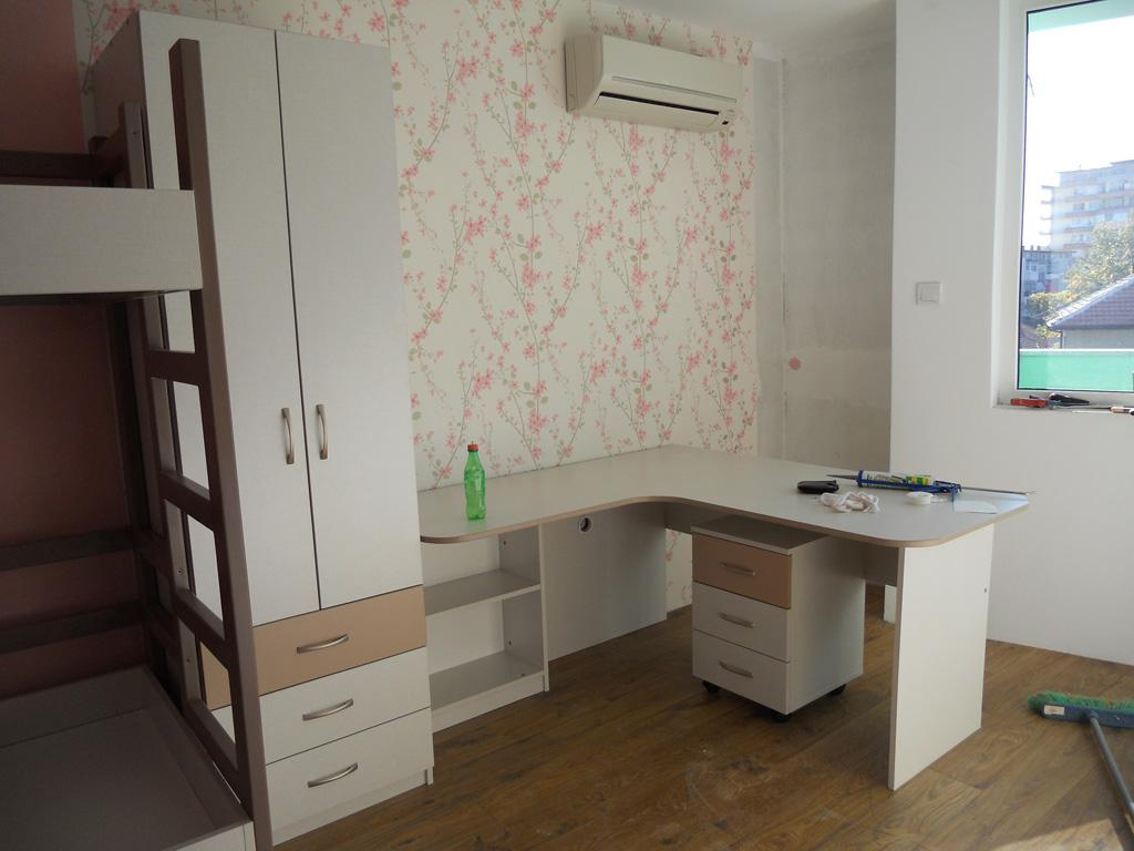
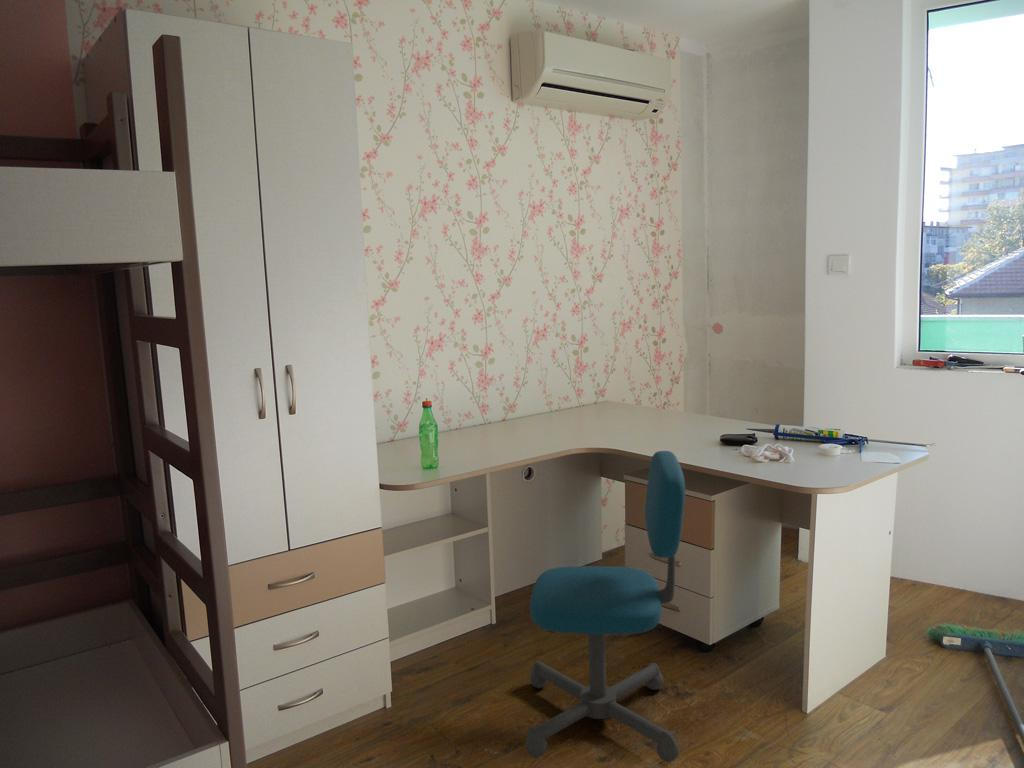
+ office chair (599, 591)
